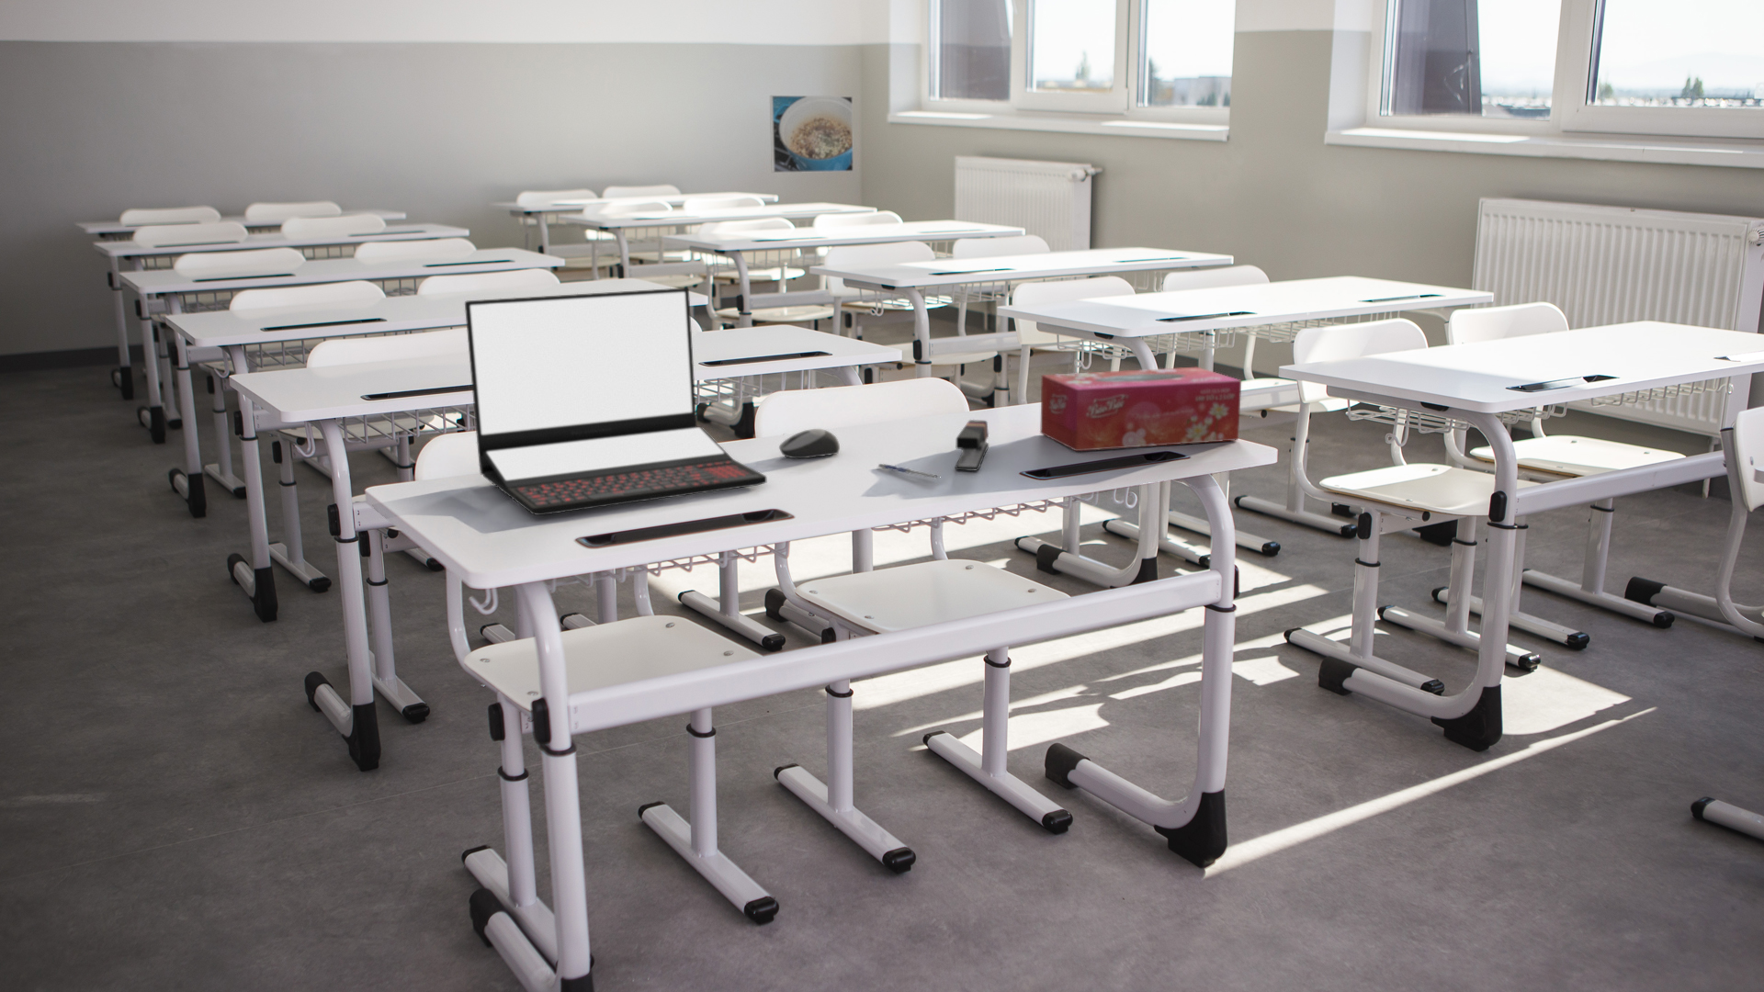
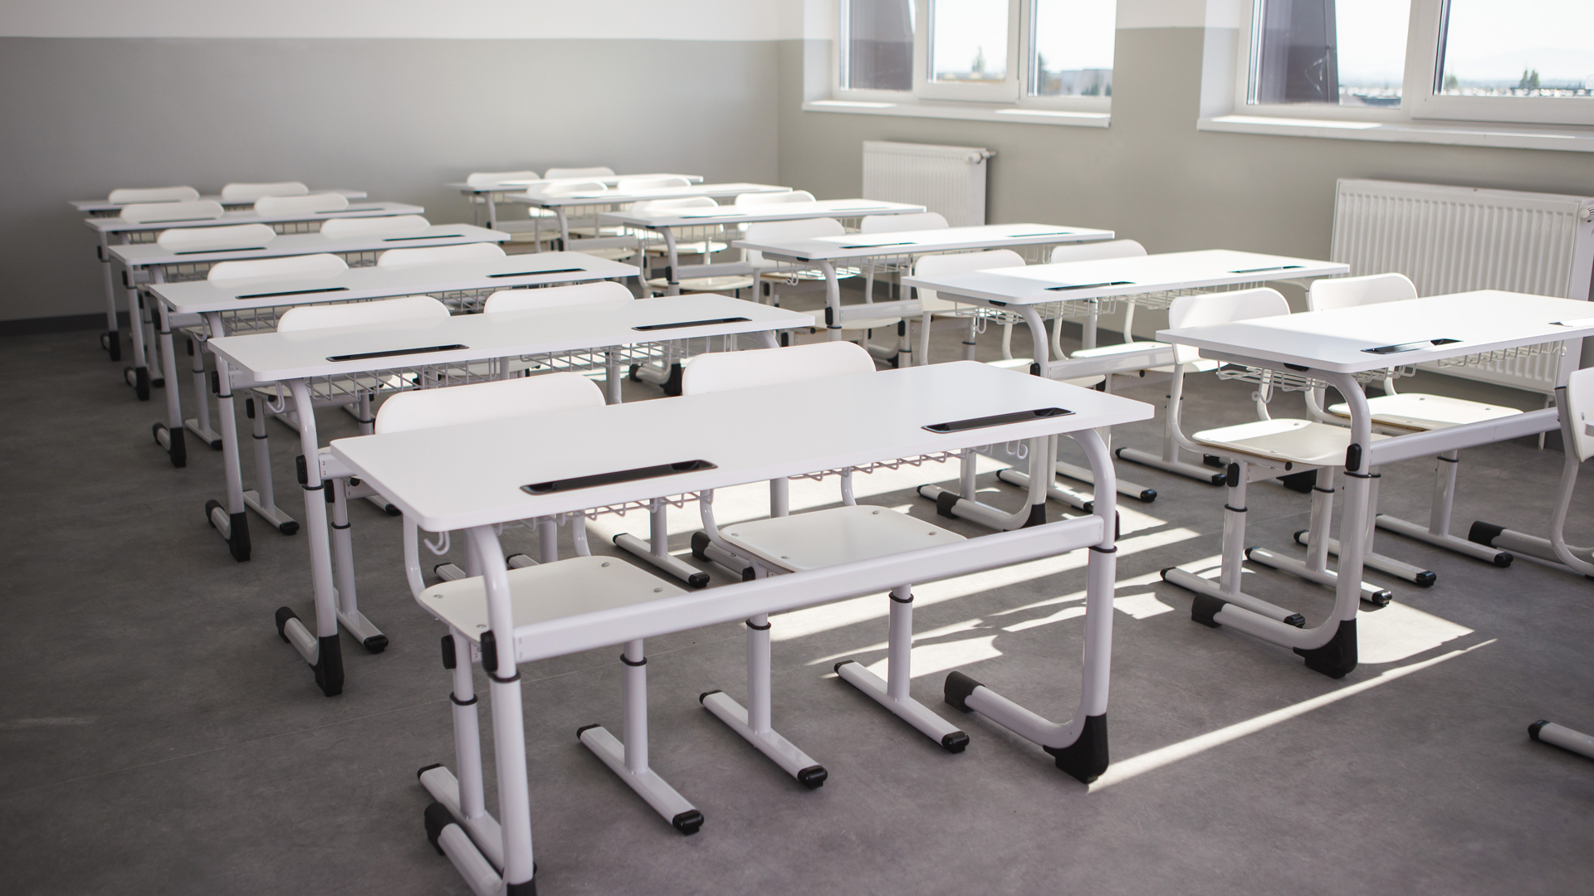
- pen (907, 470)
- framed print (812, 134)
- stapler (972, 442)
- tissue box (1139, 407)
- laptop (617, 394)
- computer mouse (809, 442)
